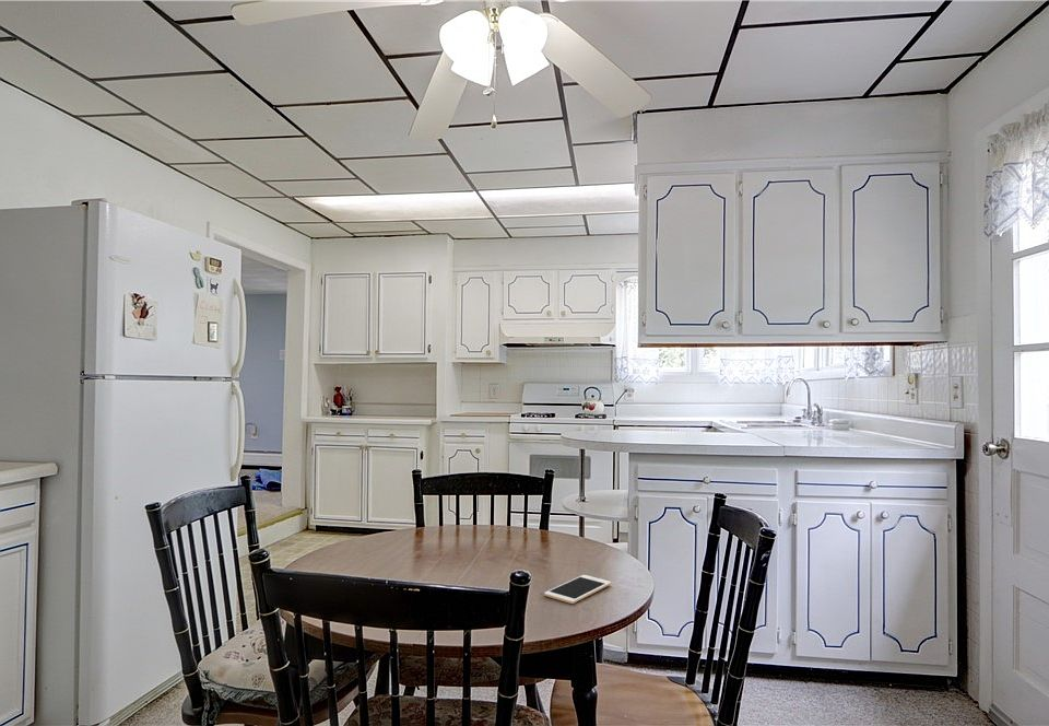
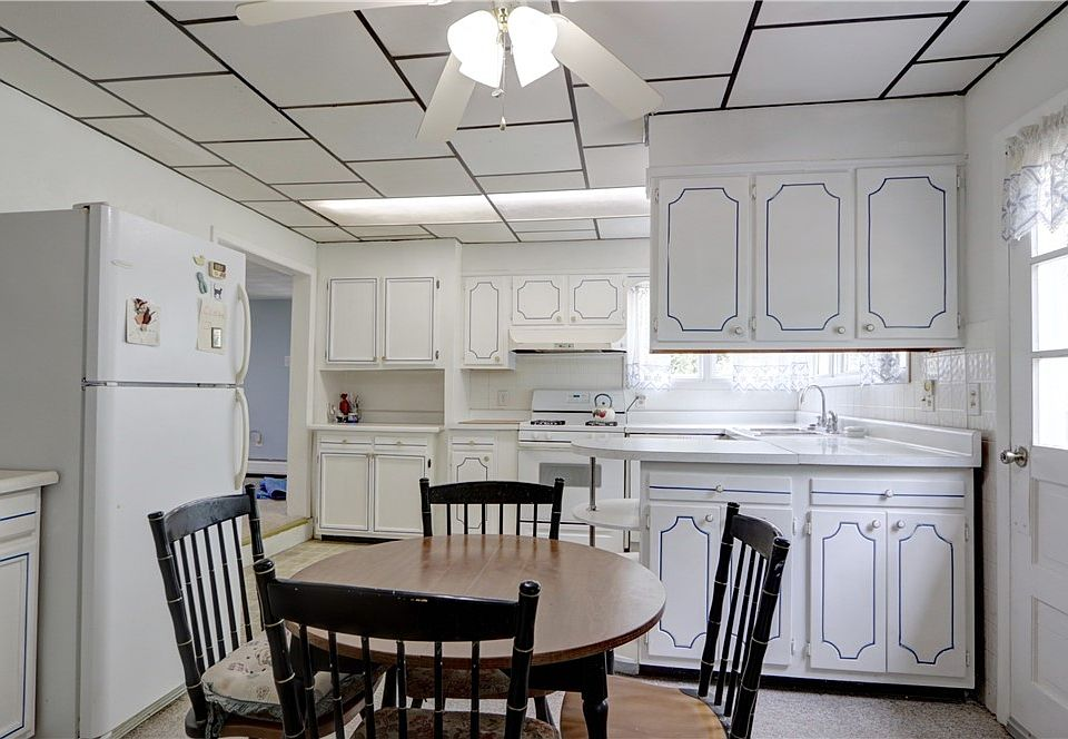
- cell phone (578, 588)
